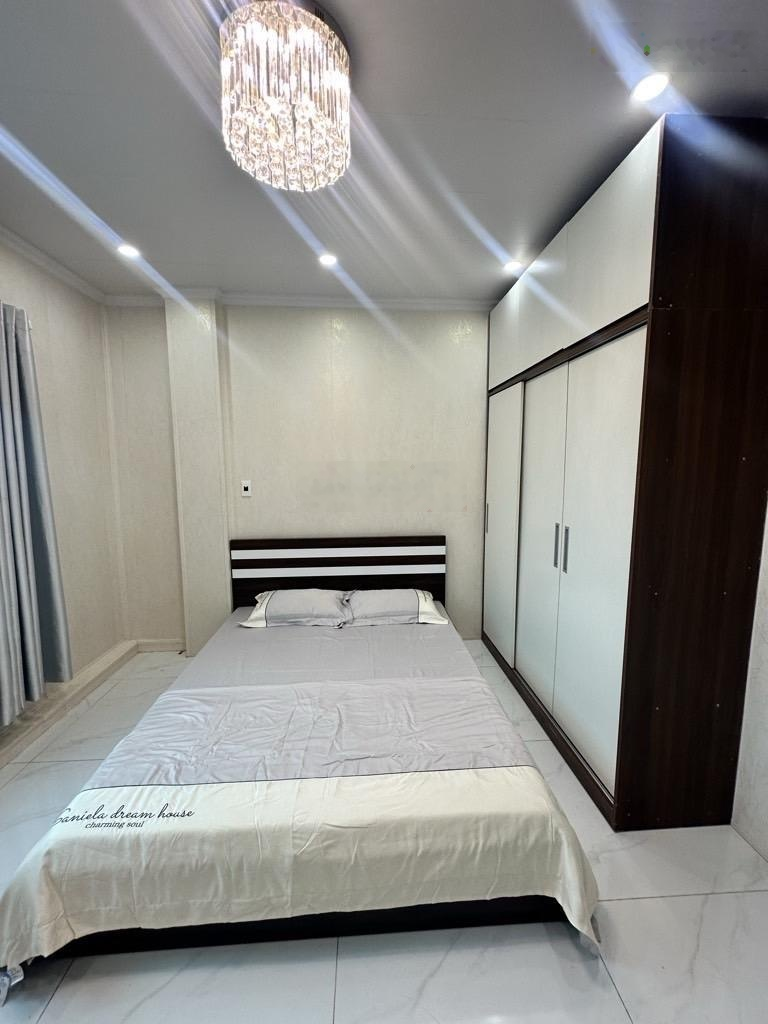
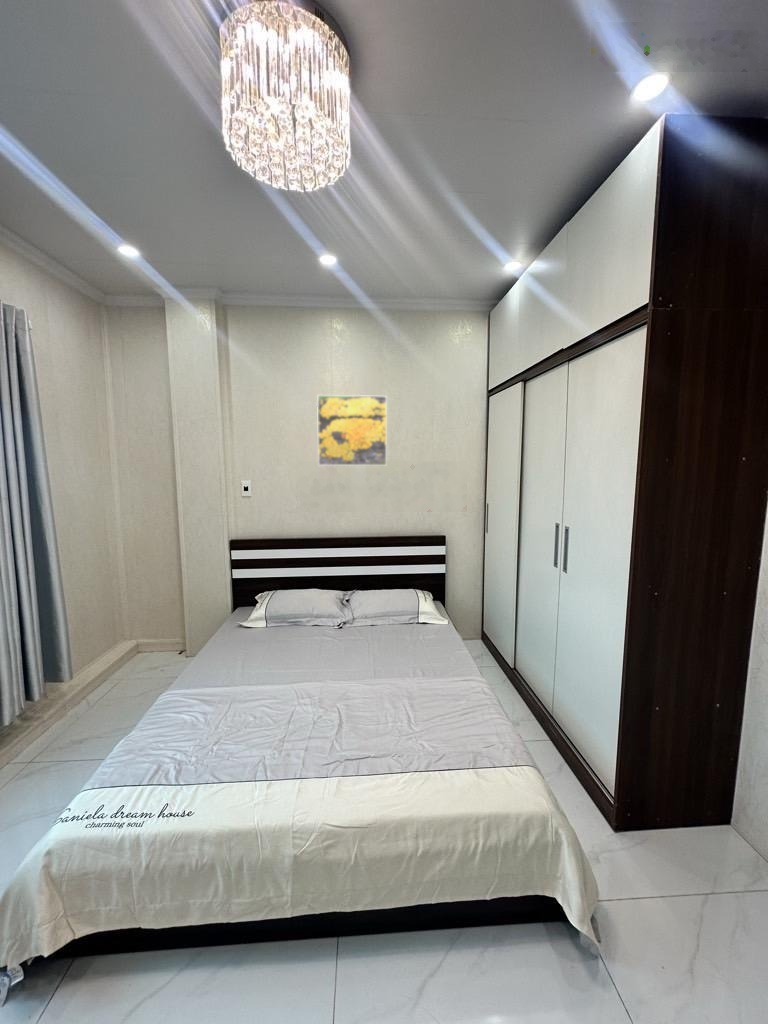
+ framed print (352, 430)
